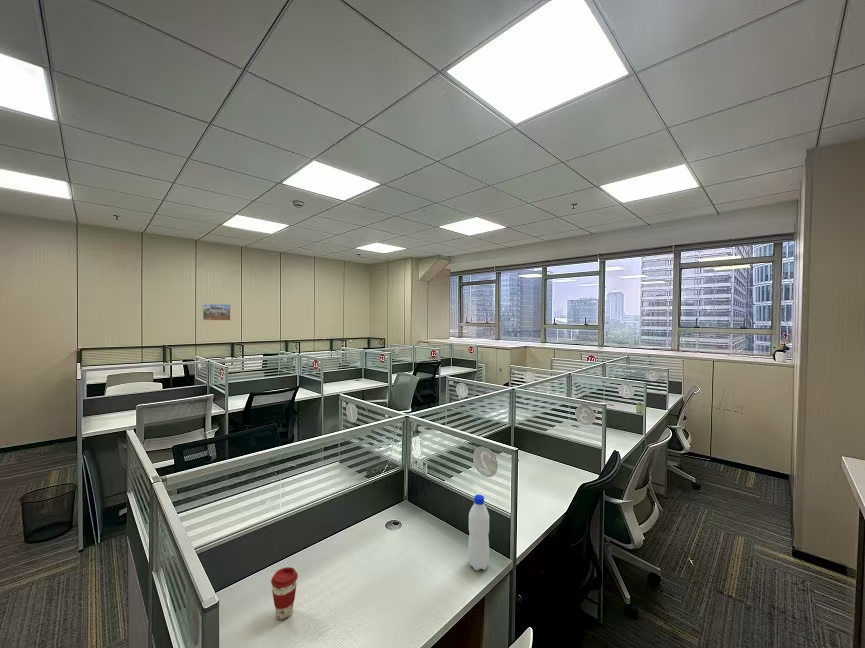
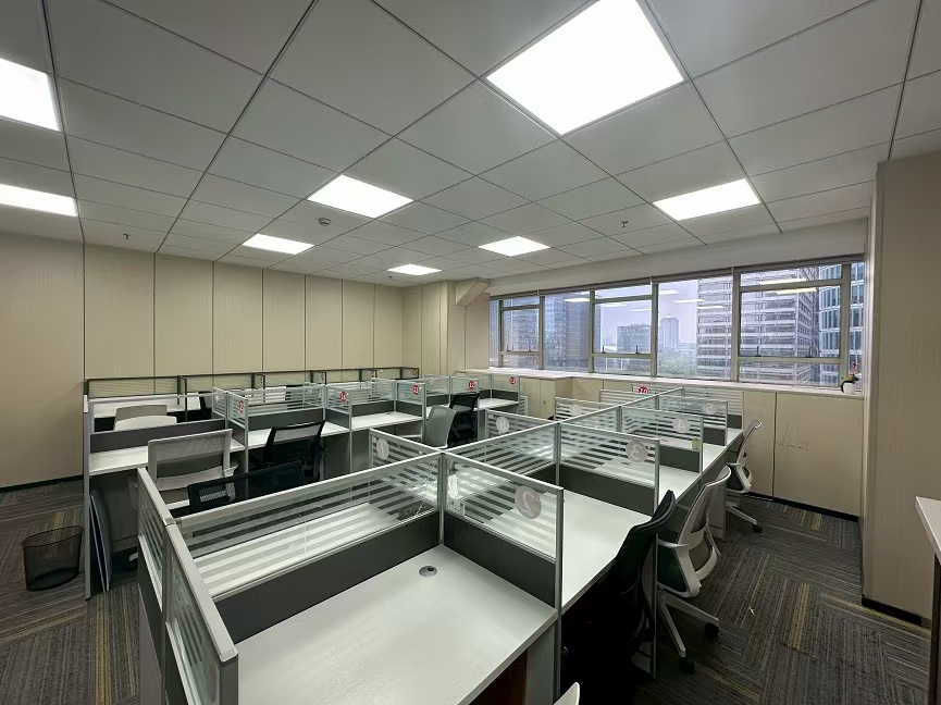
- coffee cup (284, 593)
- water bottle (478, 530)
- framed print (216, 312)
